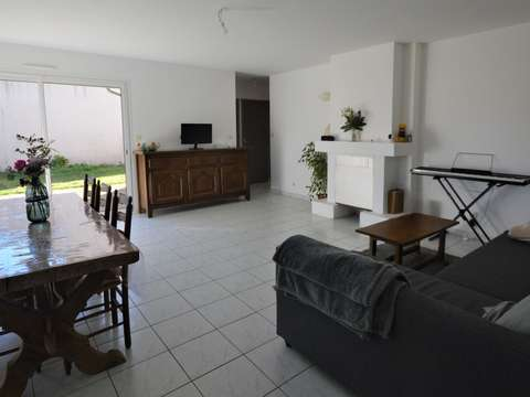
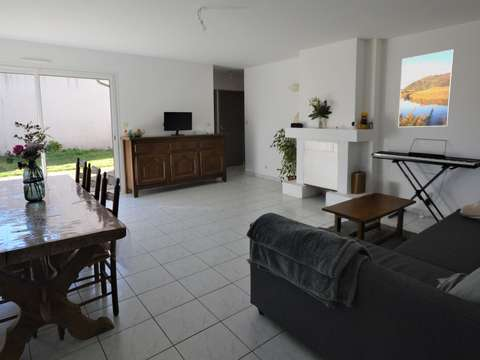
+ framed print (424, 91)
